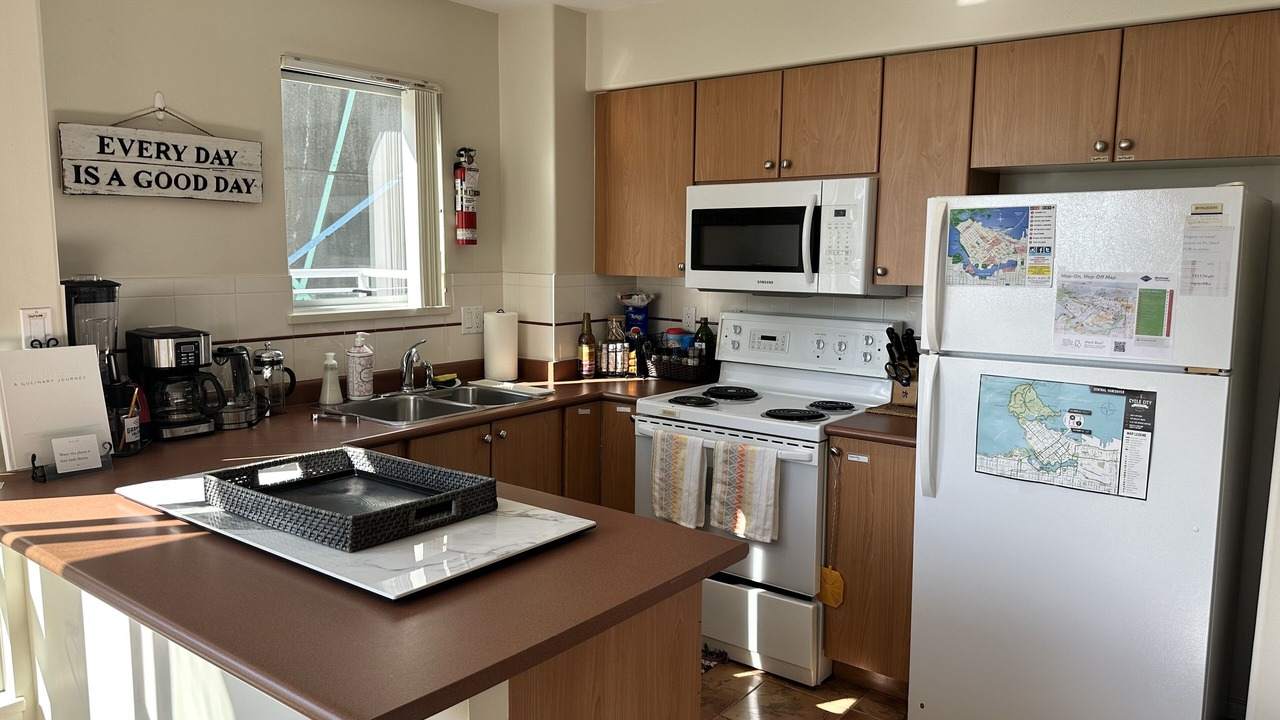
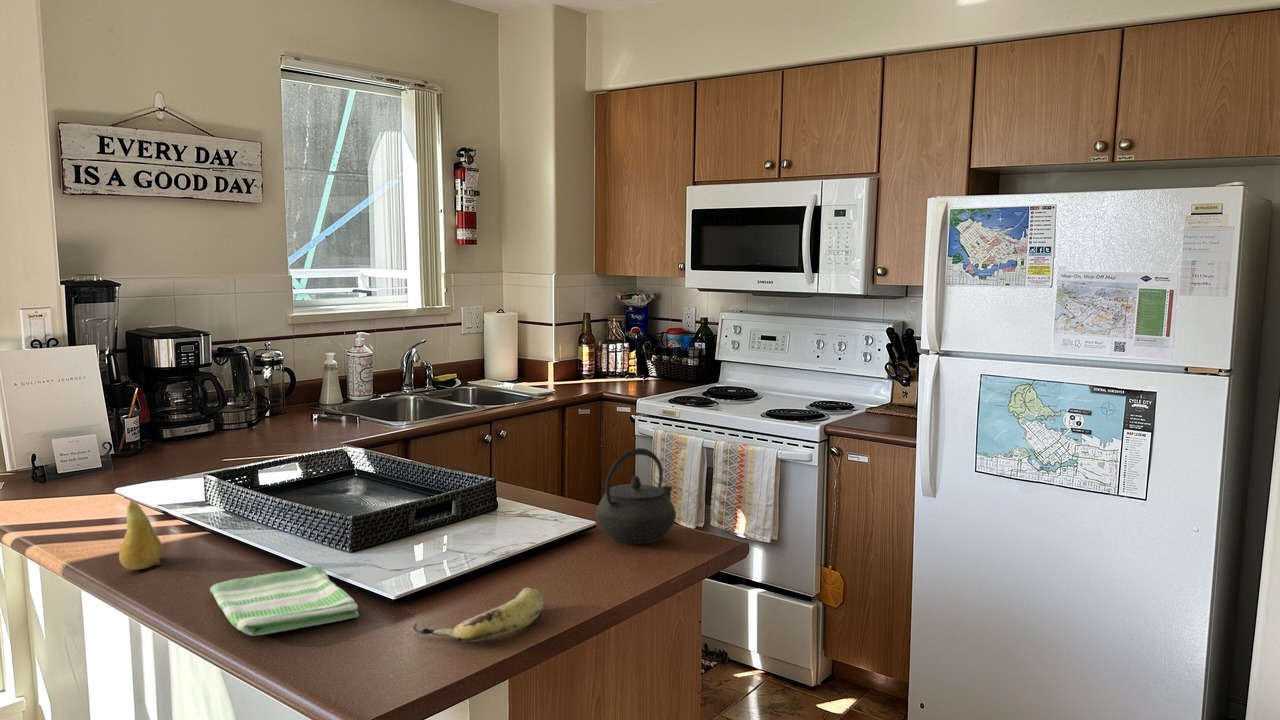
+ fruit (493, 615)
+ fruit (140, 535)
+ kettle (639, 492)
+ dish towel (284, 597)
